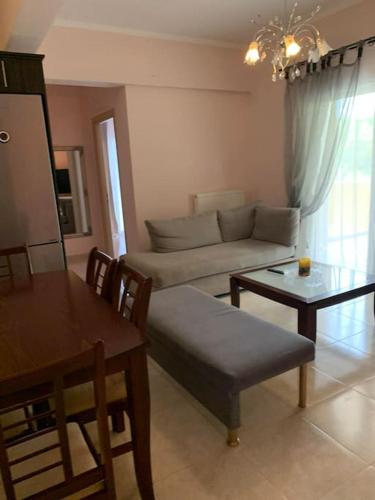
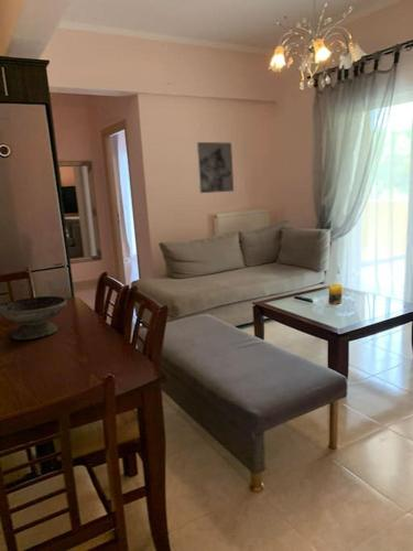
+ wall art (216, 168)
+ decorative bowl (34, 316)
